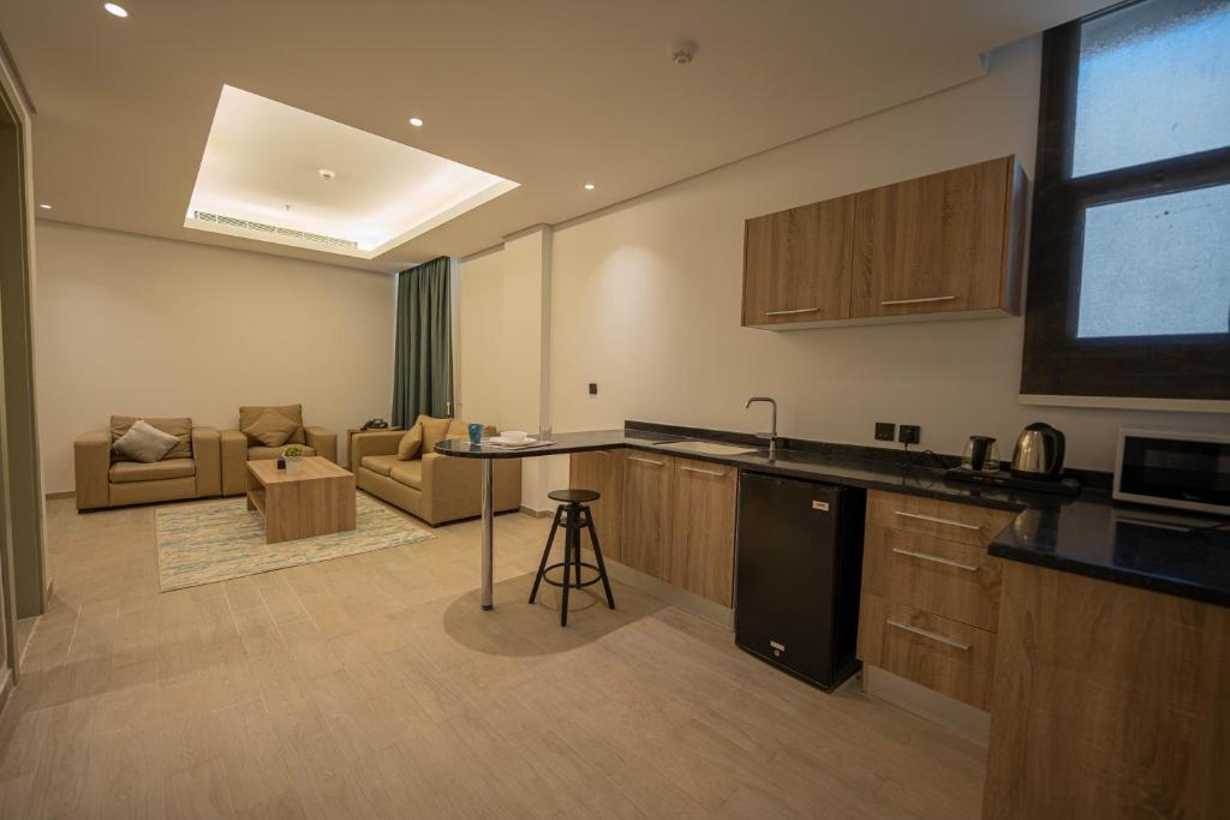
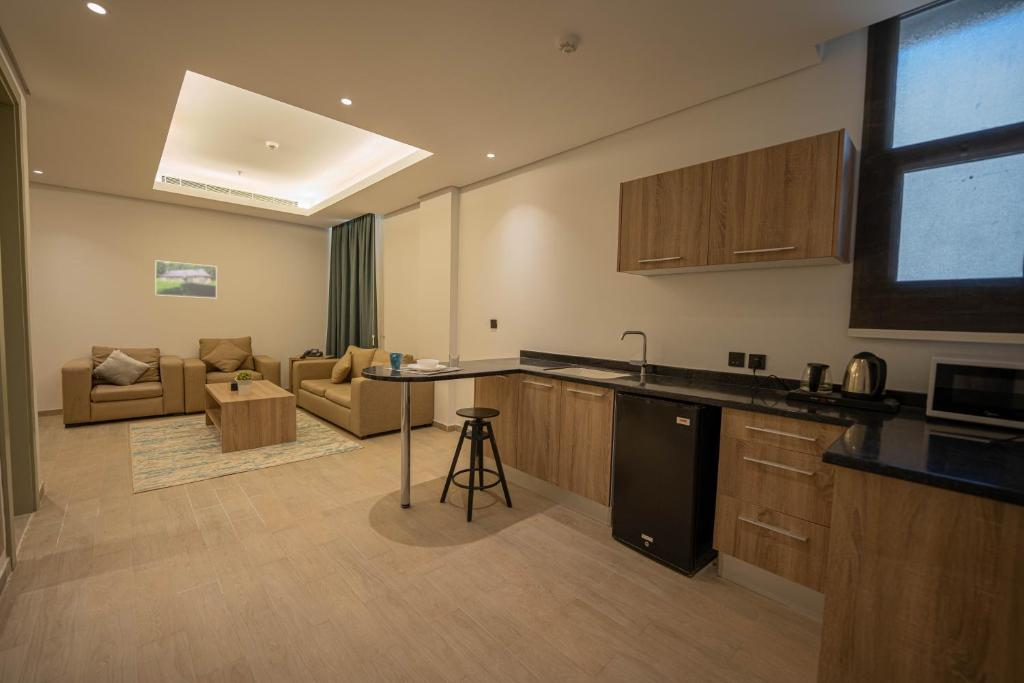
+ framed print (187, 280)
